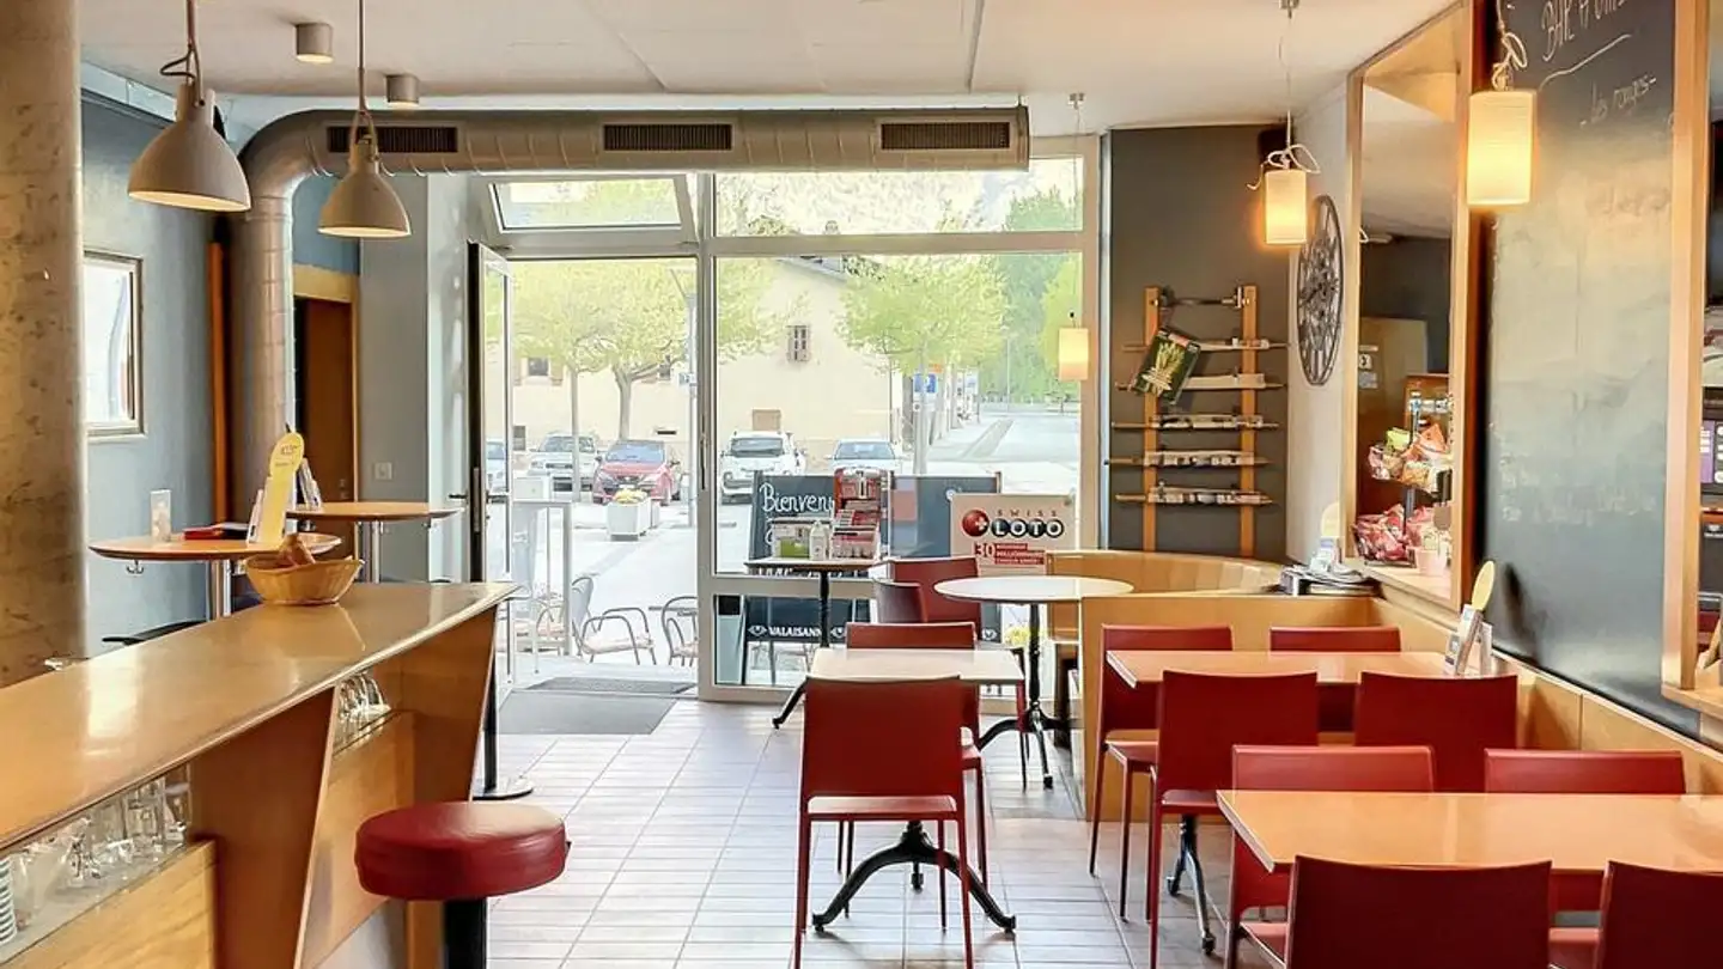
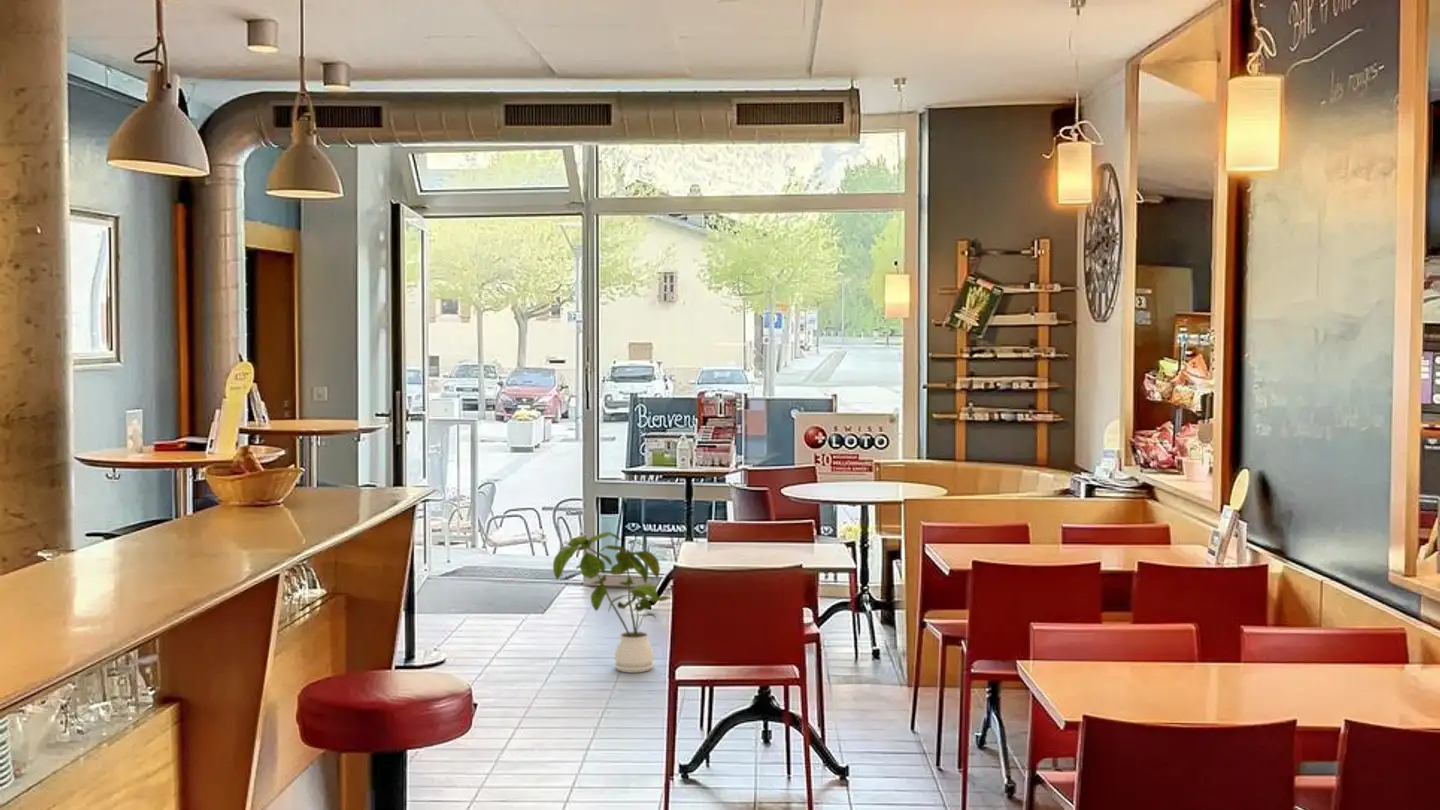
+ house plant (612, 601)
